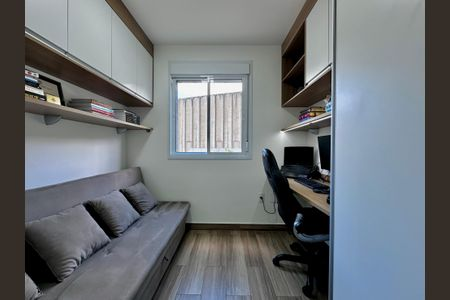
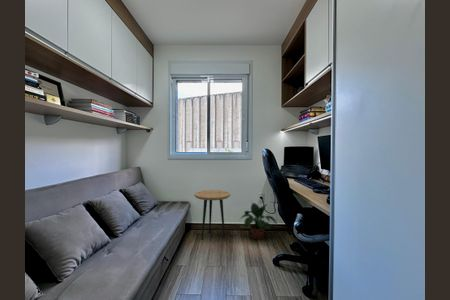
+ side table (211, 213)
+ potted plant (257, 216)
